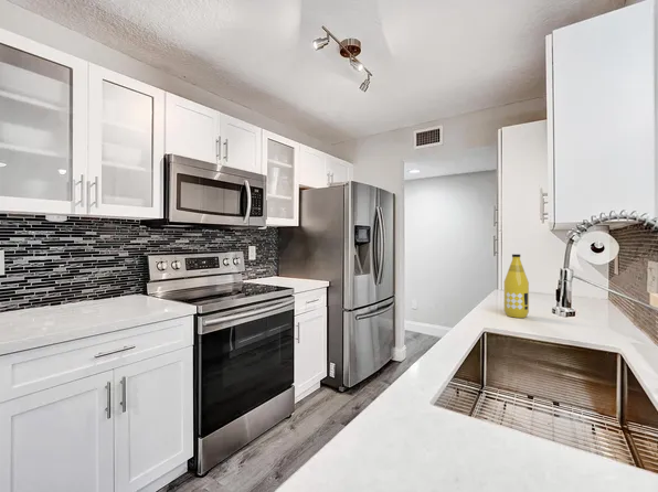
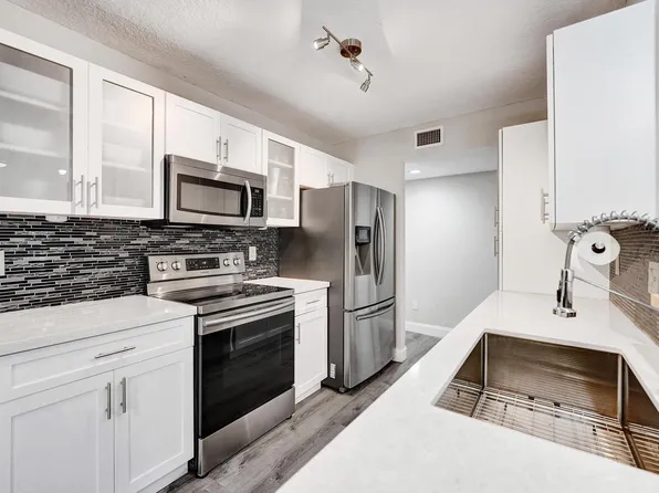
- bottle (516, 285)
